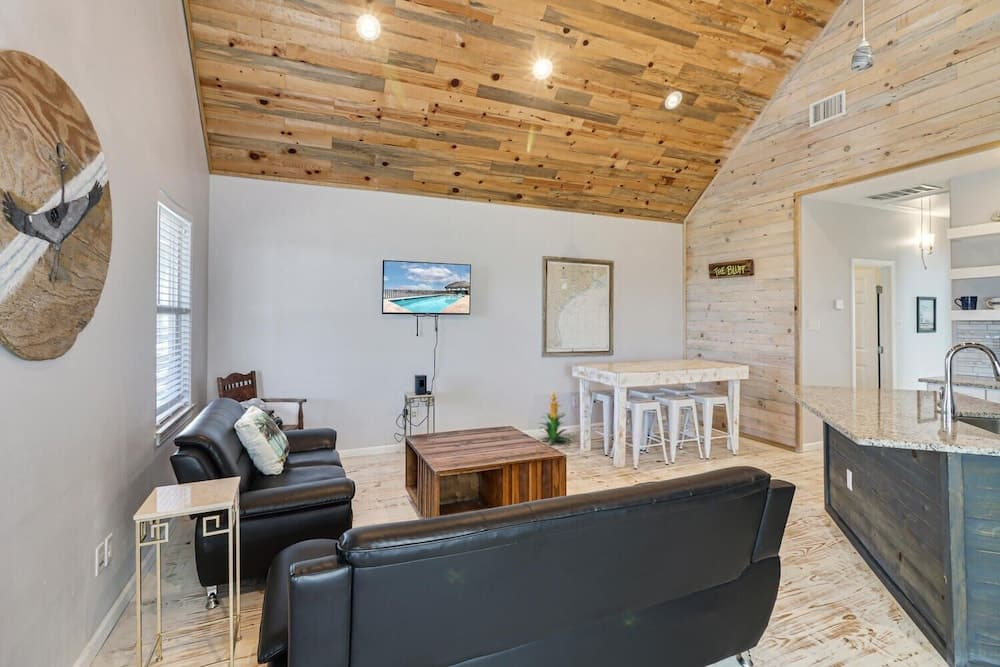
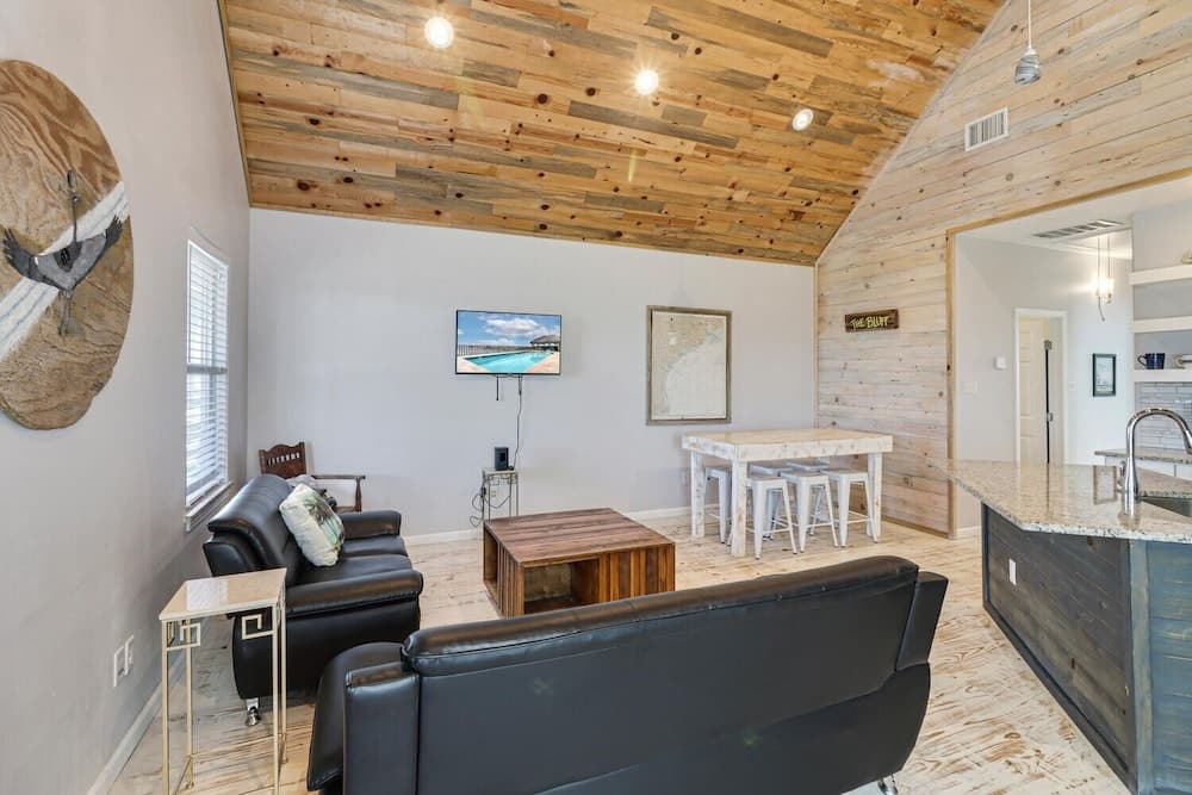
- indoor plant (553, 415)
